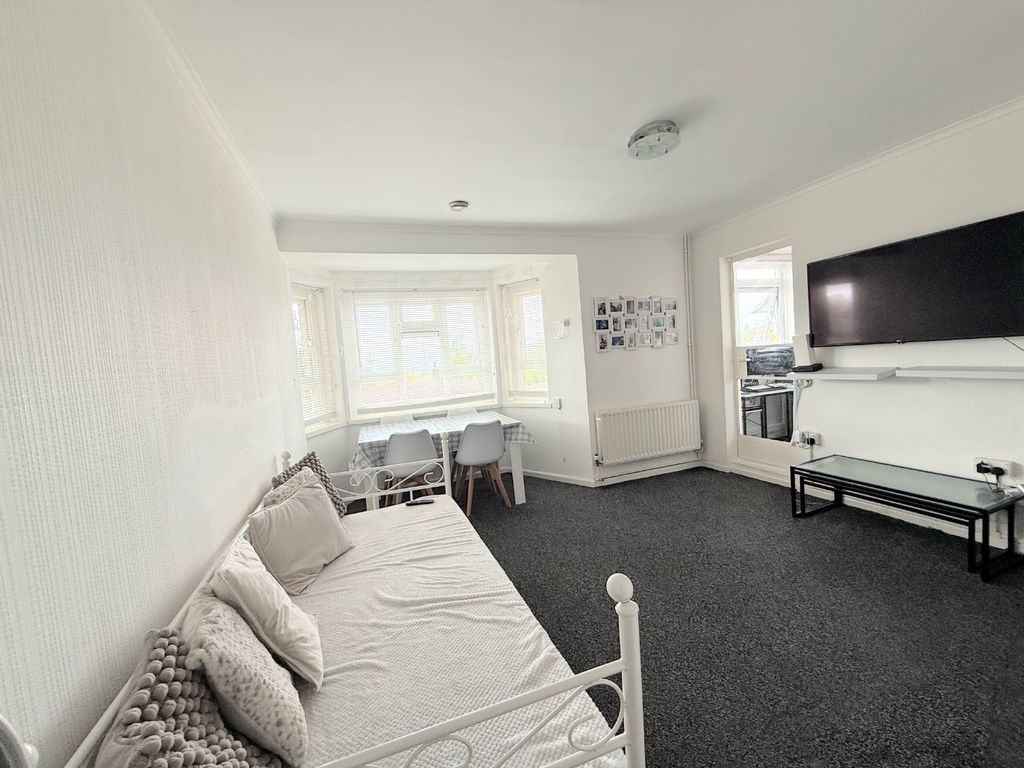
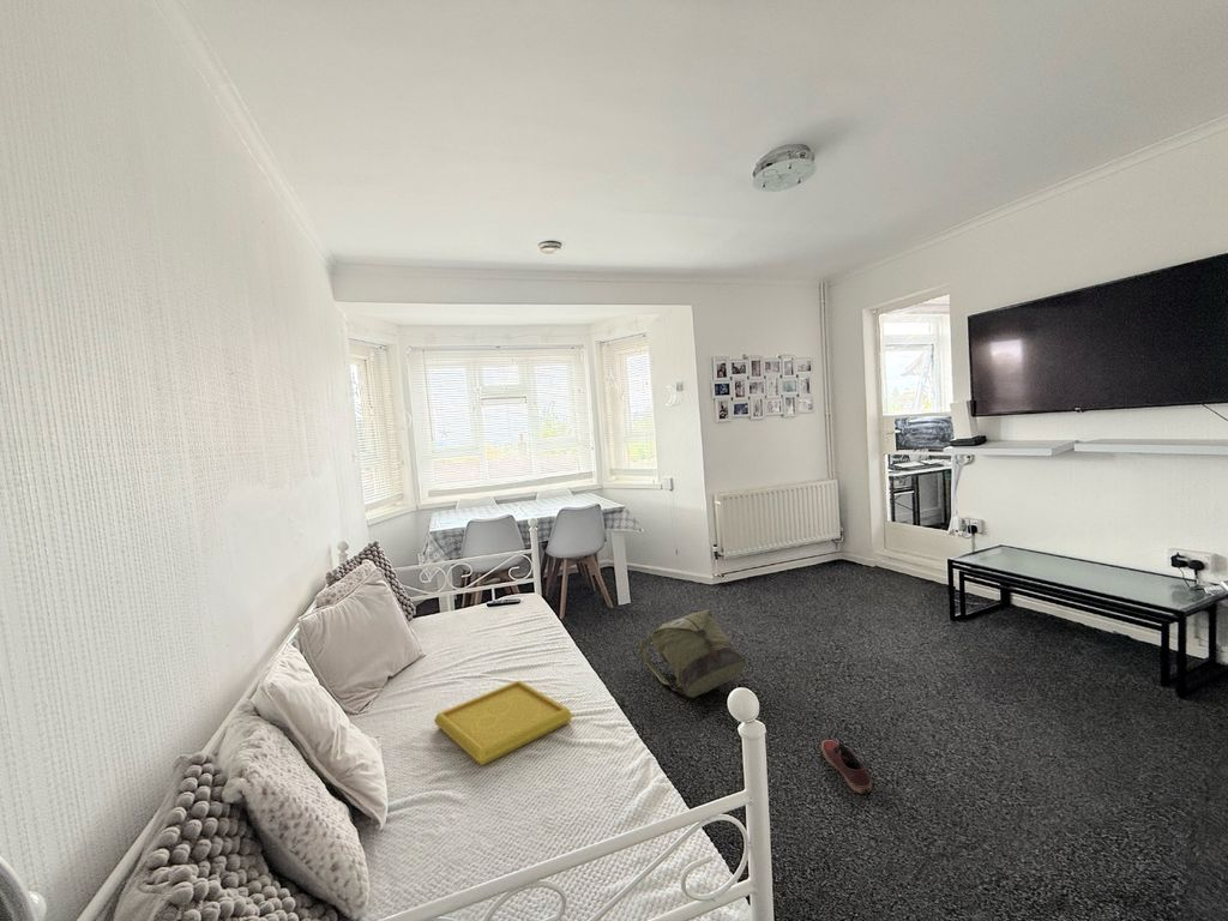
+ backpack (687, 645)
+ shoe (845, 757)
+ serving tray (502, 717)
